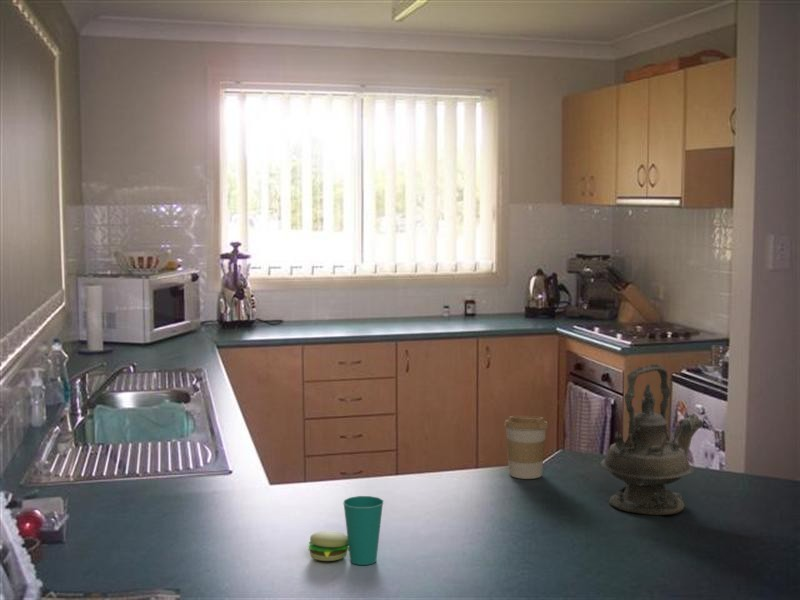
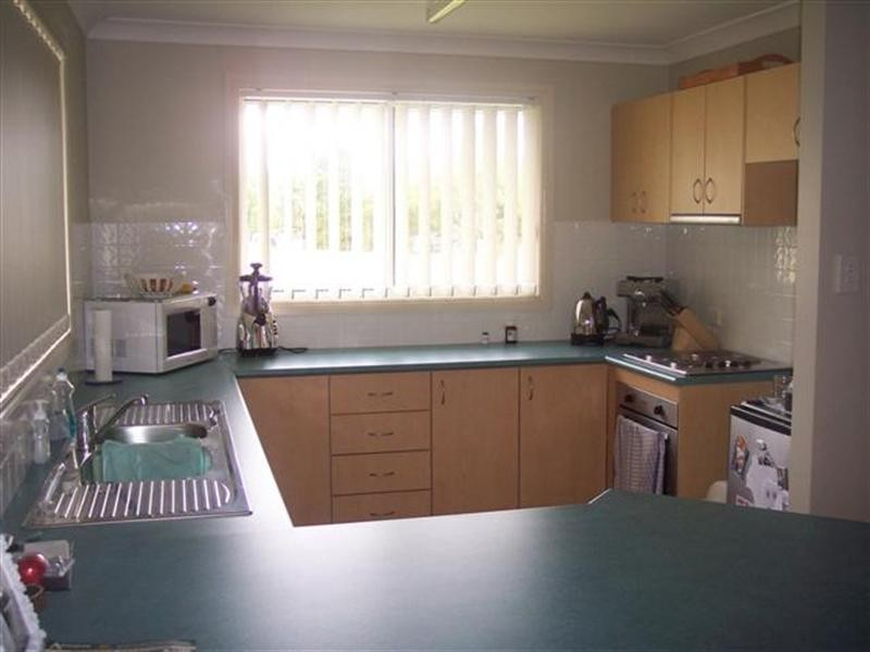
- coffee cup (525, 444)
- teapot (663, 431)
- cup (347, 529)
